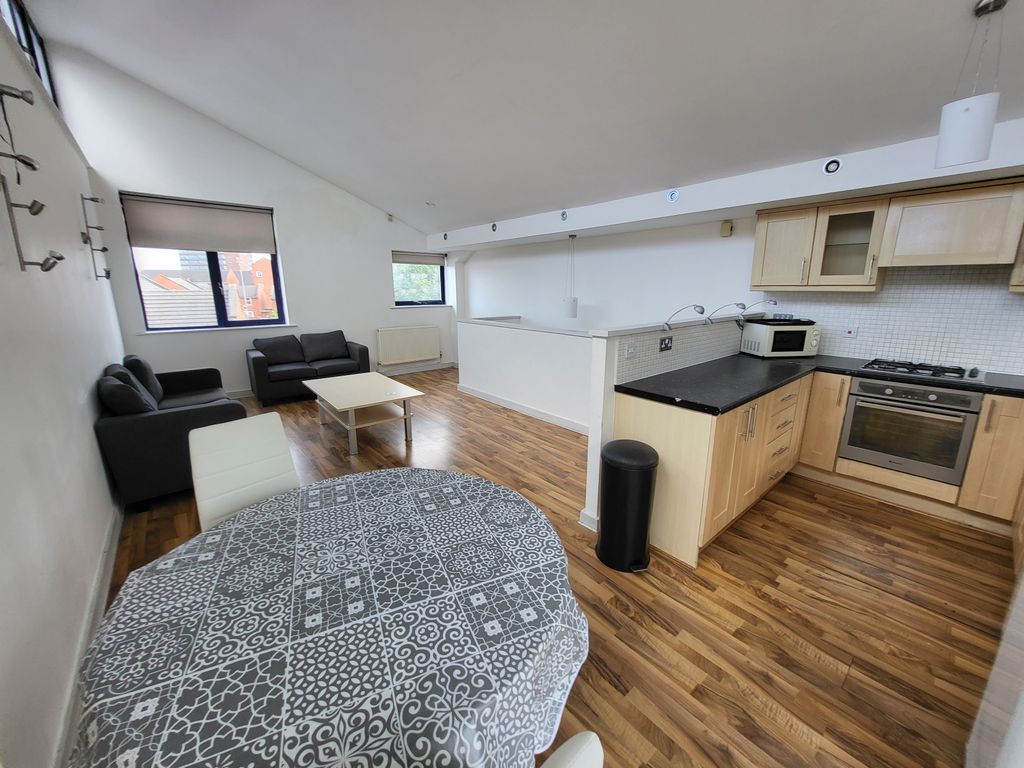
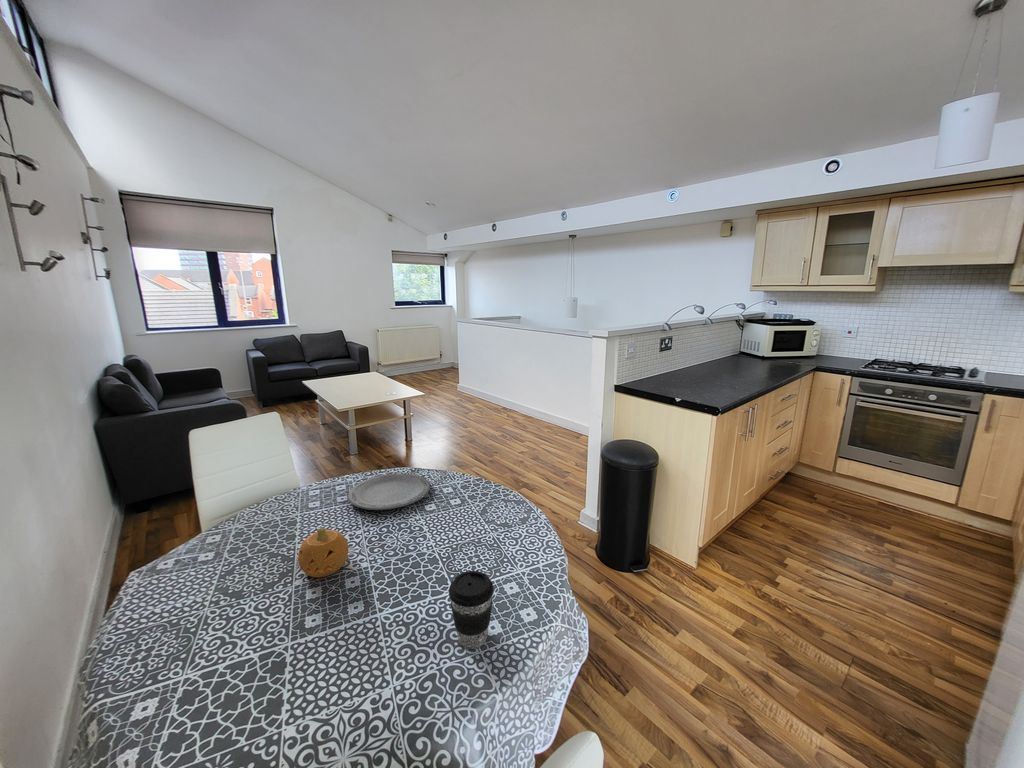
+ fruit (323, 548)
+ coffee cup (471, 610)
+ plate (390, 491)
